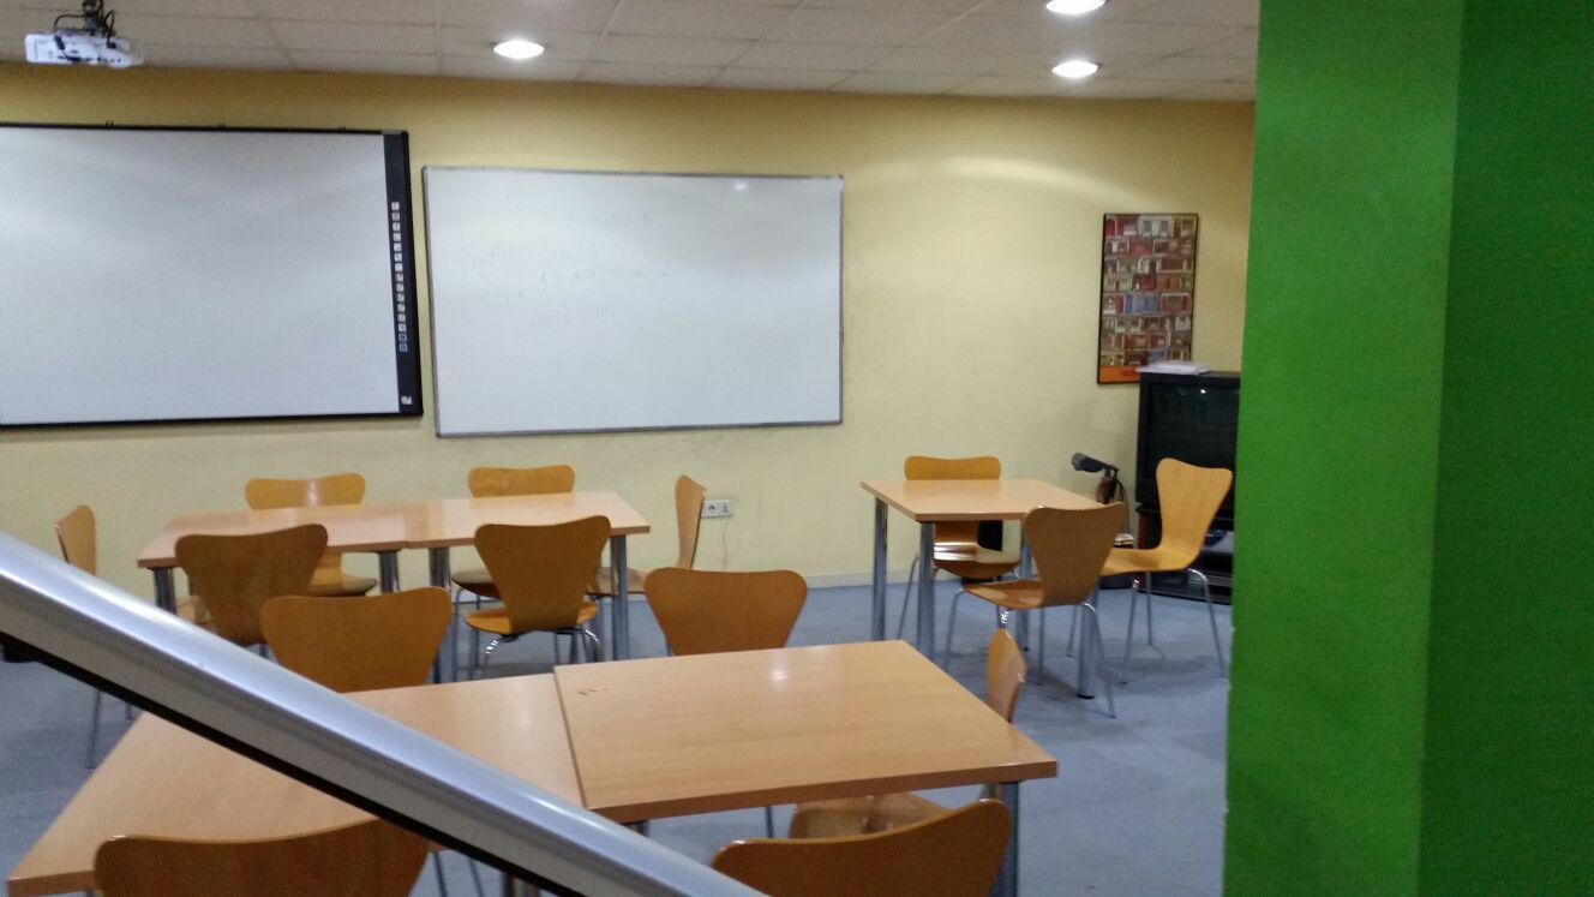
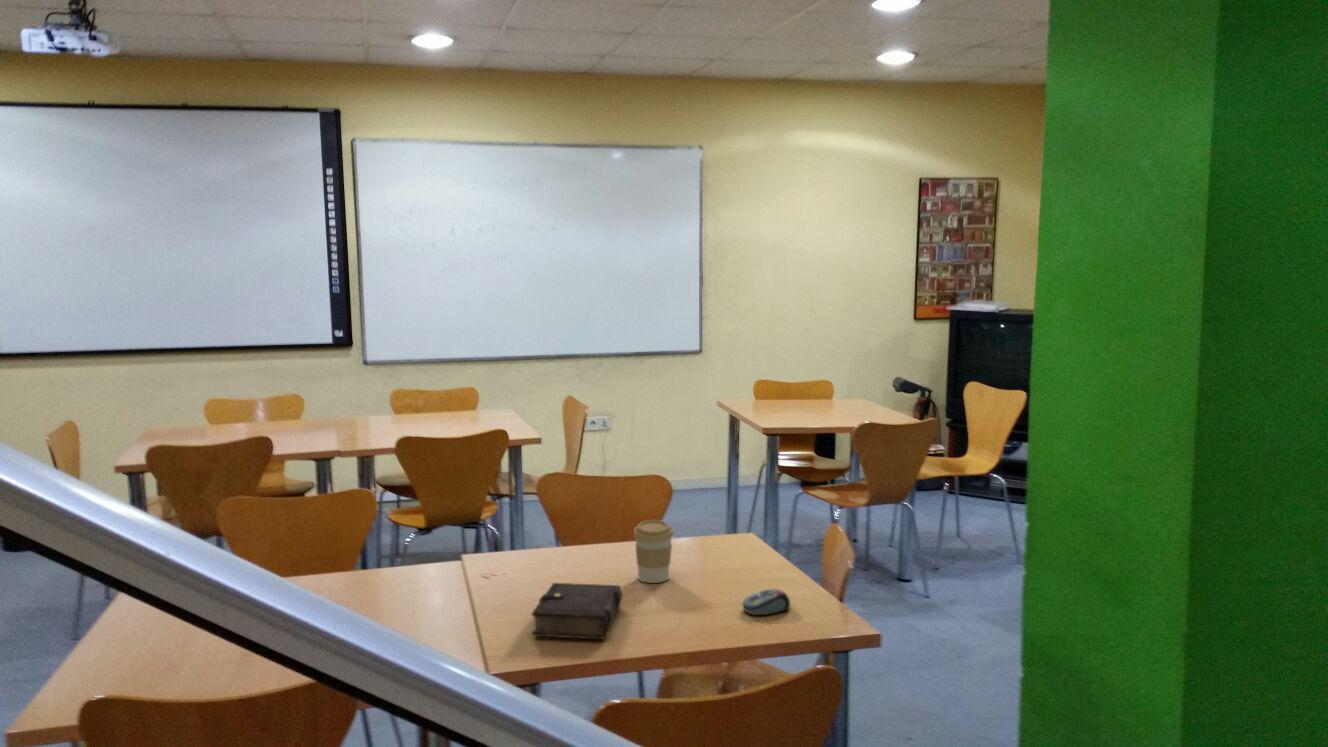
+ book (581, 603)
+ coffee cup (653, 550)
+ computer mouse (766, 600)
